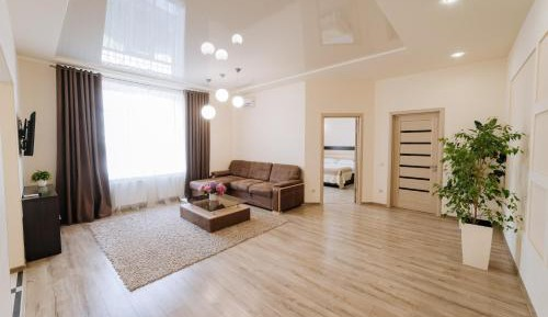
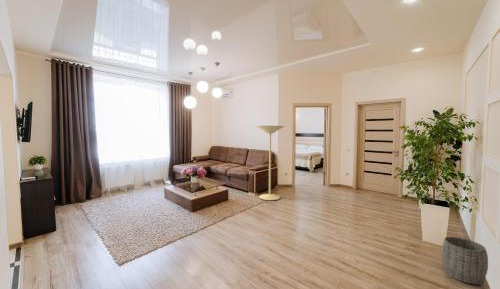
+ candle holder (269, 161)
+ woven basket (463, 259)
